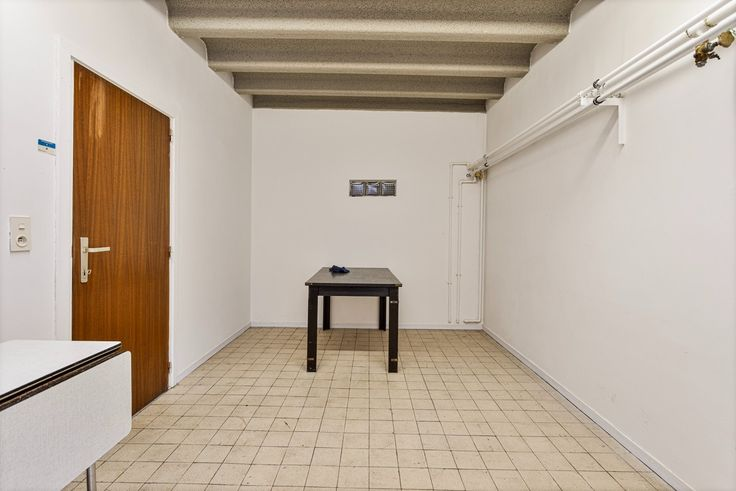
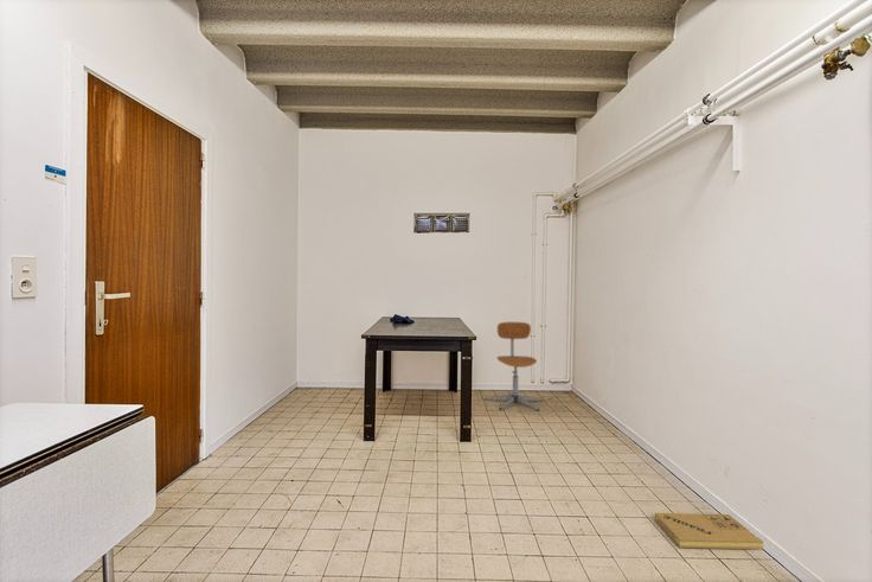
+ office chair (514, 362)
+ cardboard box (705, 530)
